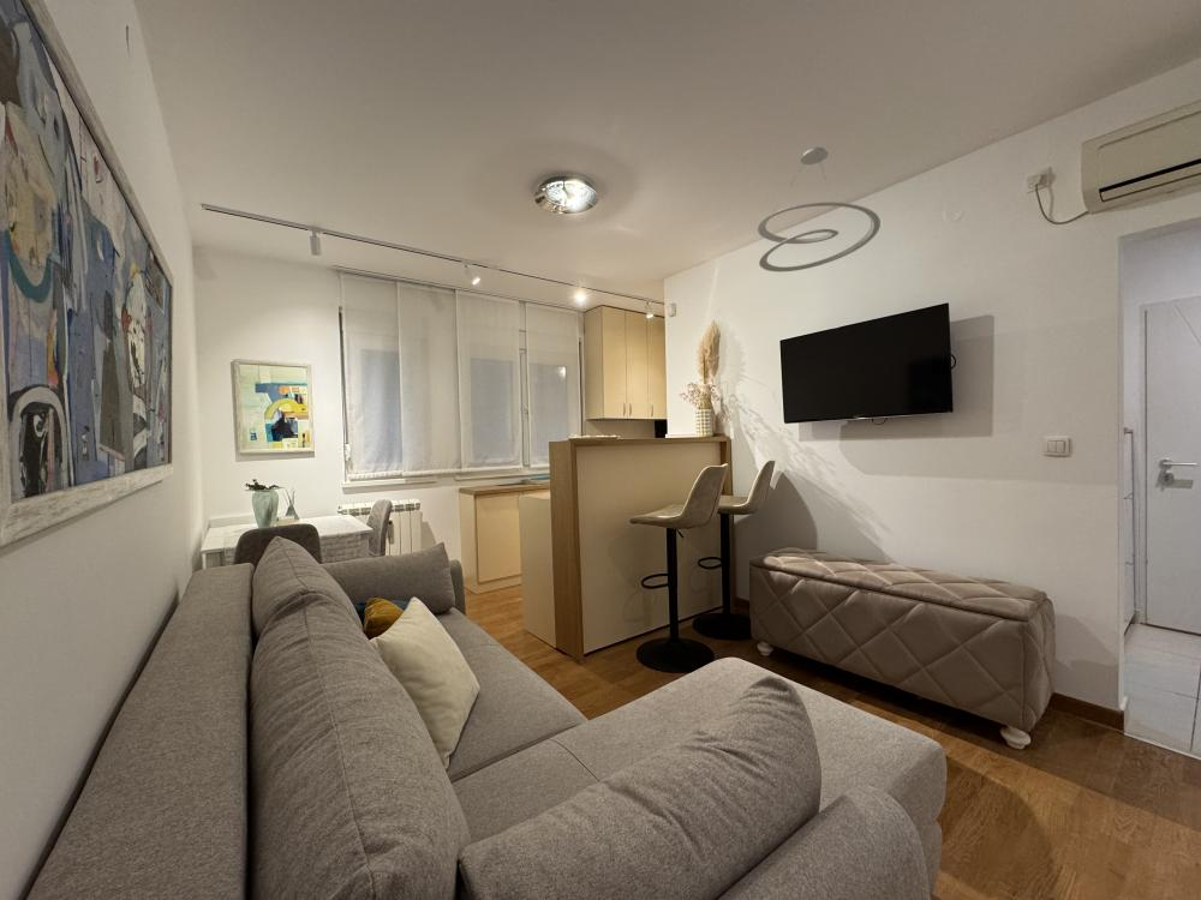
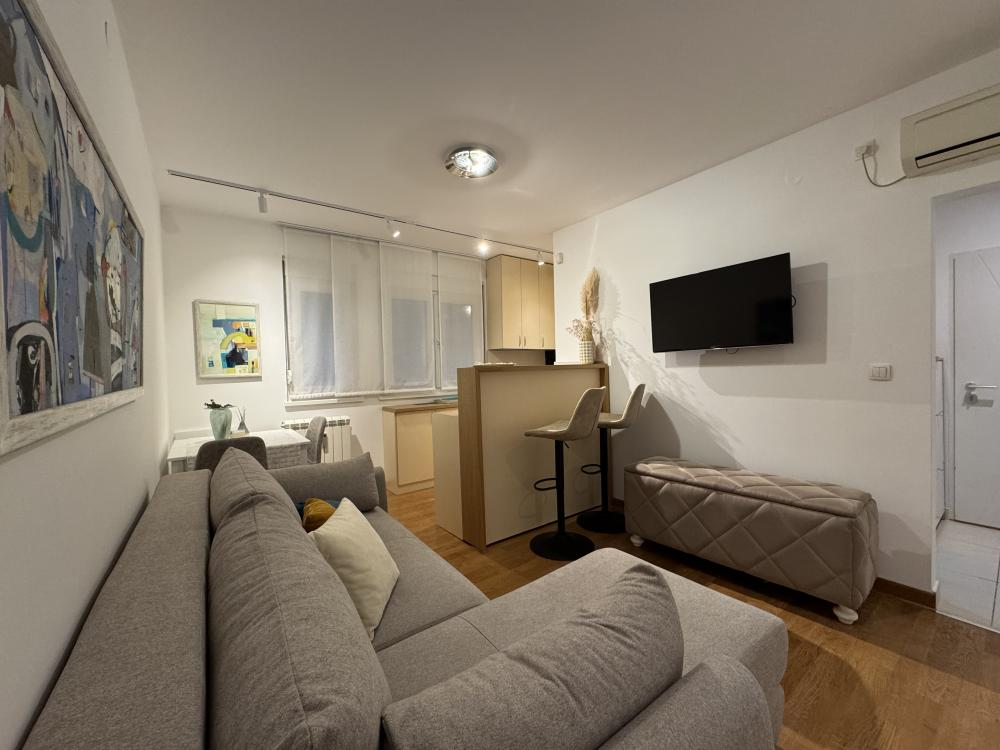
- ceiling light fixture (815, 203)
